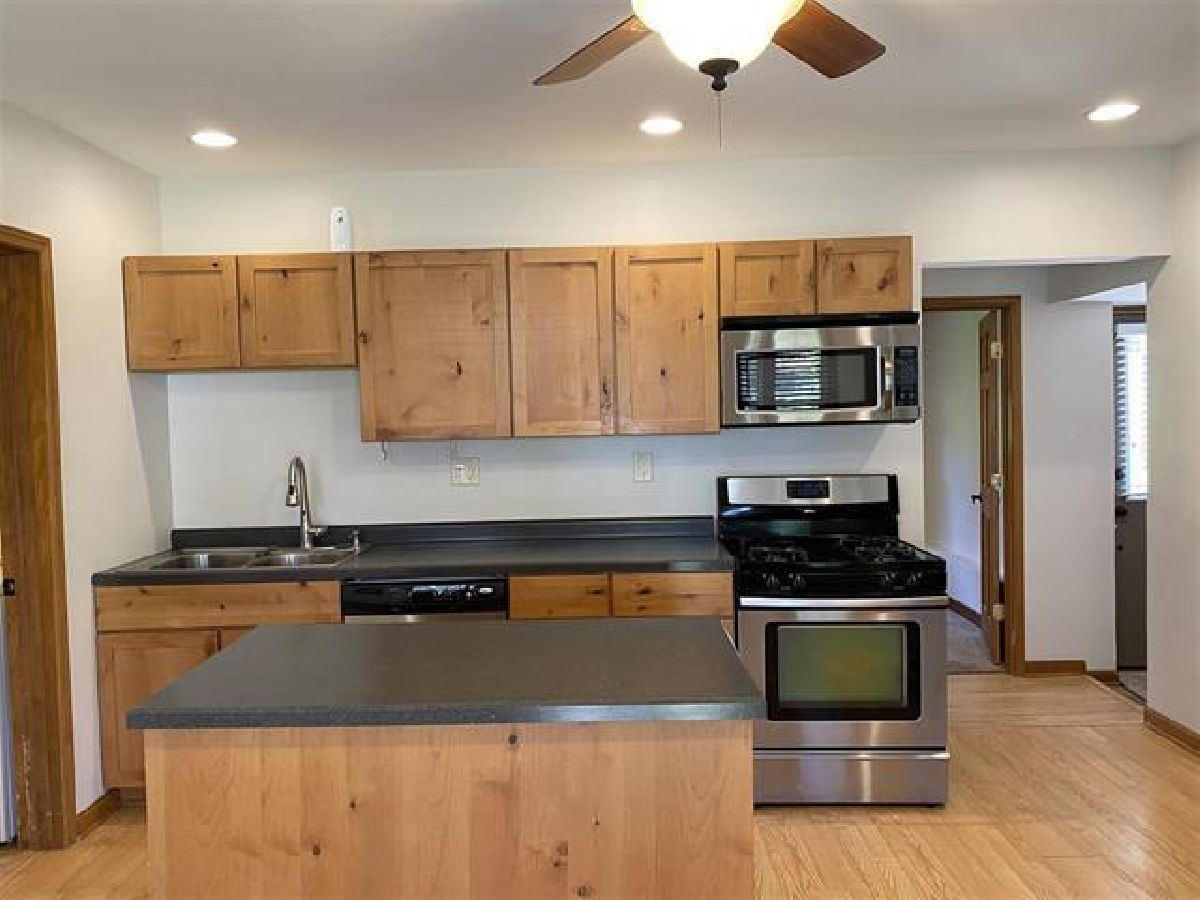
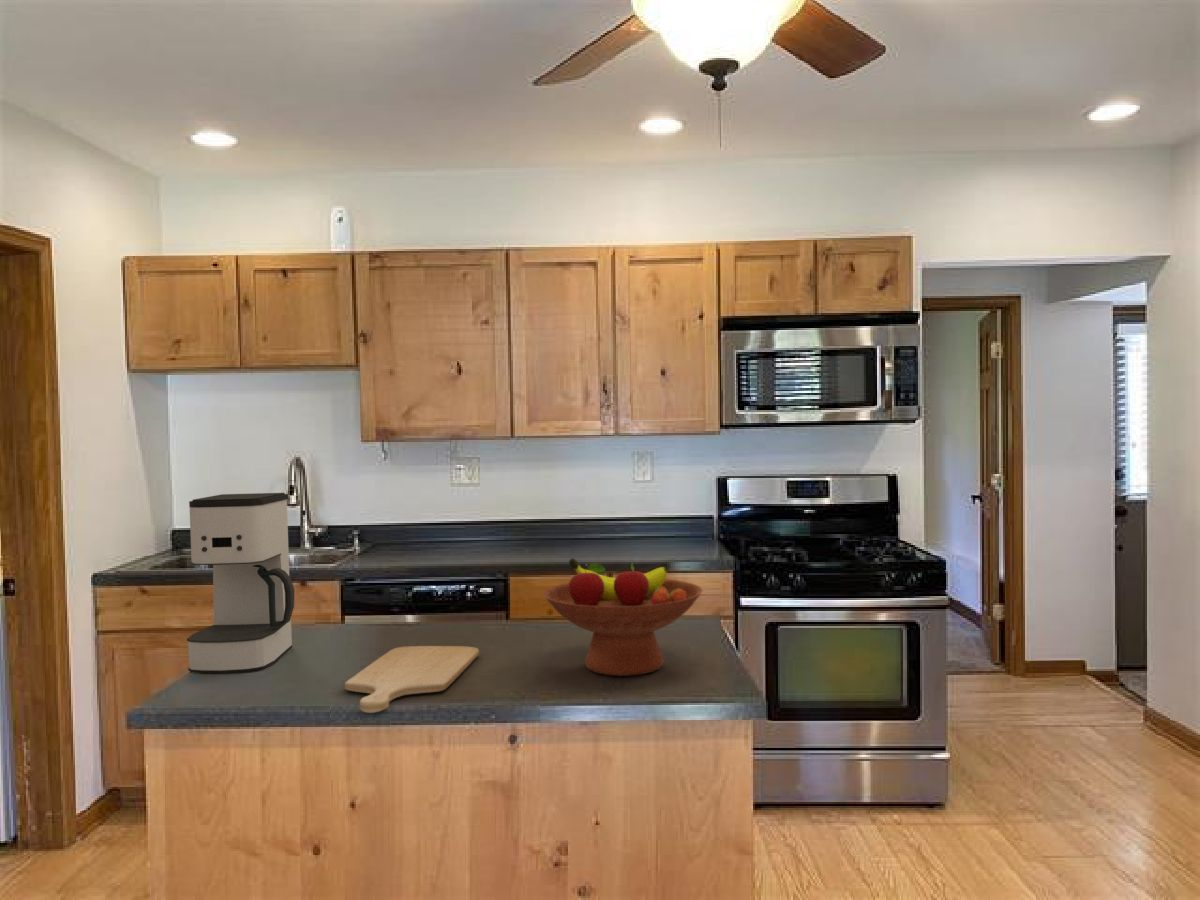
+ chopping board (407, 675)
+ coffee maker (245, 578)
+ fruit bowl (623, 613)
